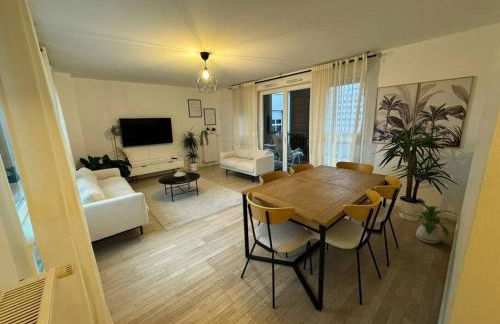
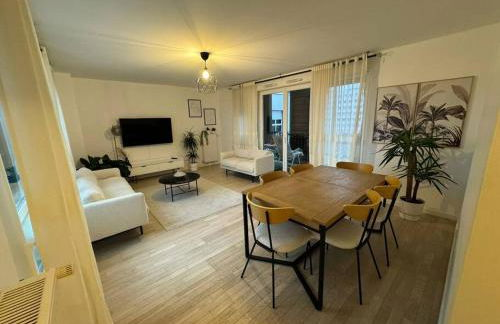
- house plant (432, 220)
